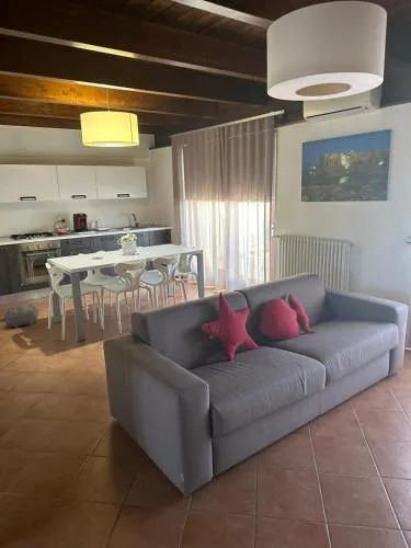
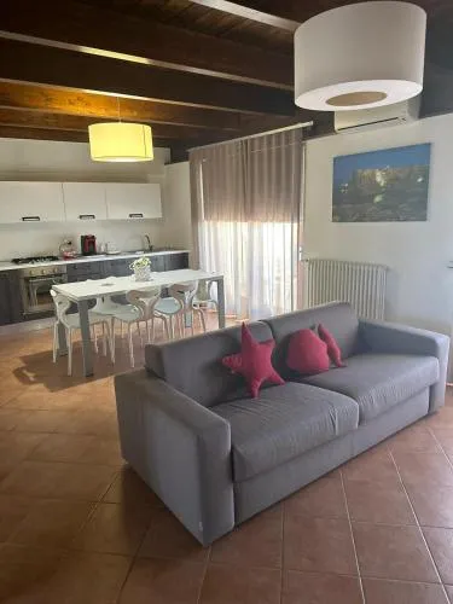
- plush toy (18, 315)
